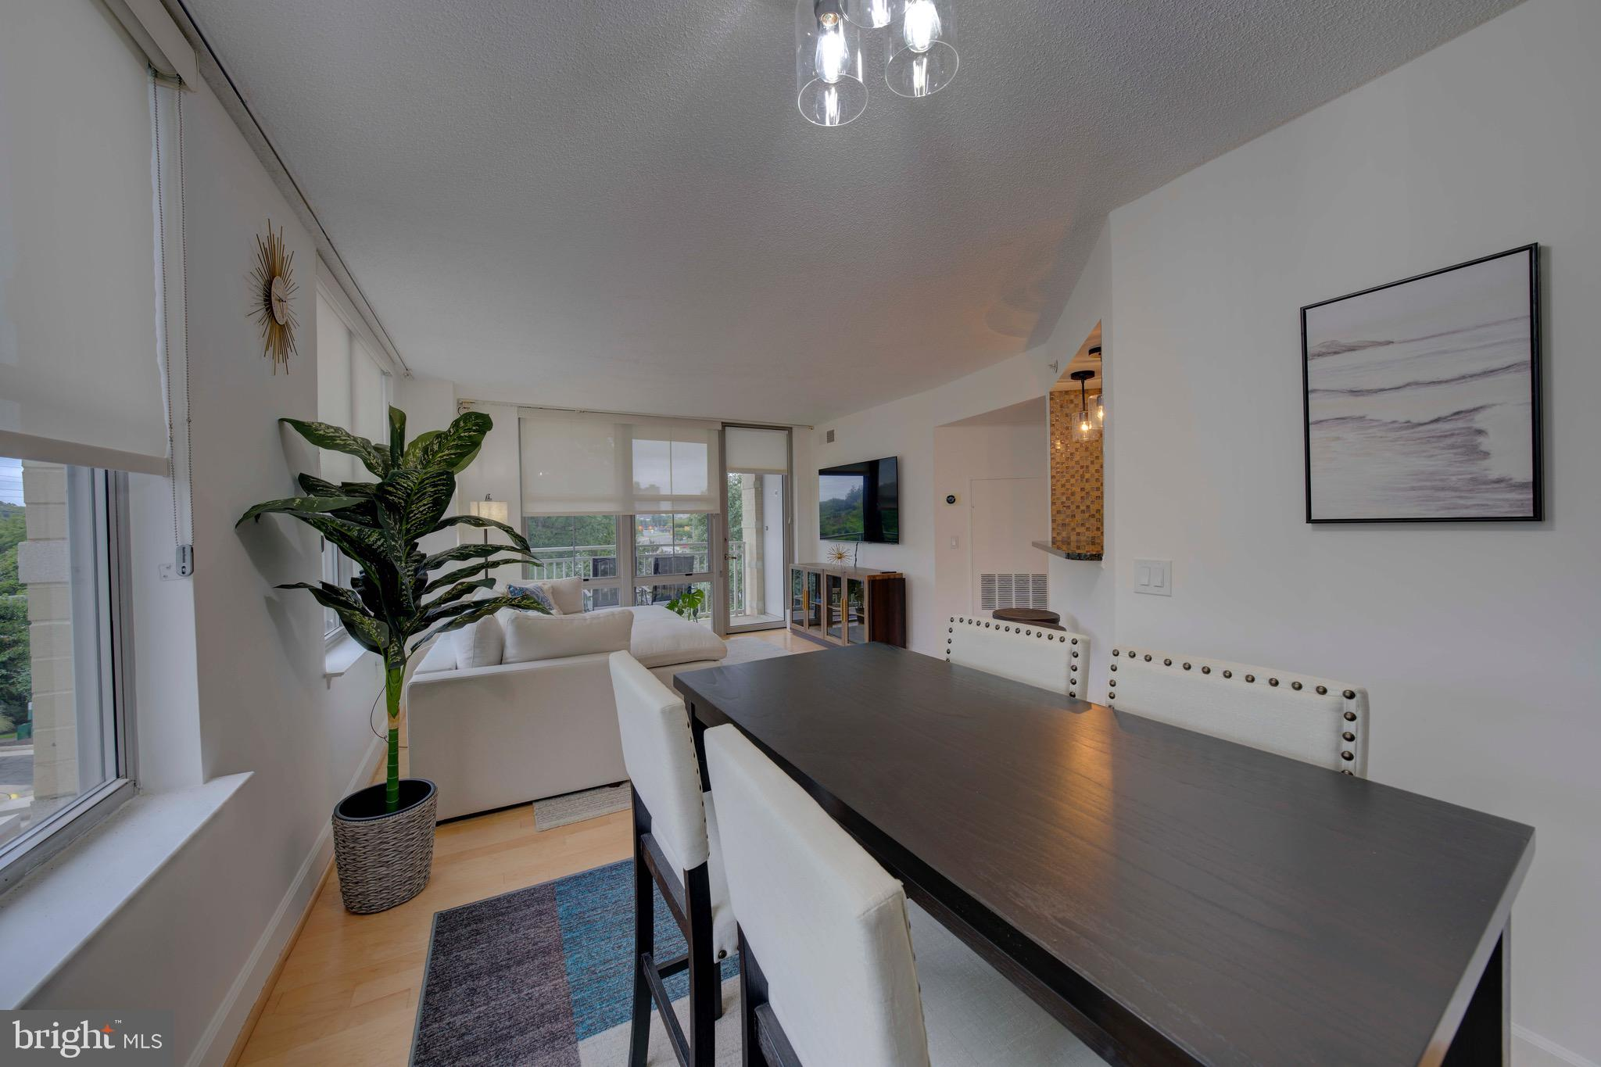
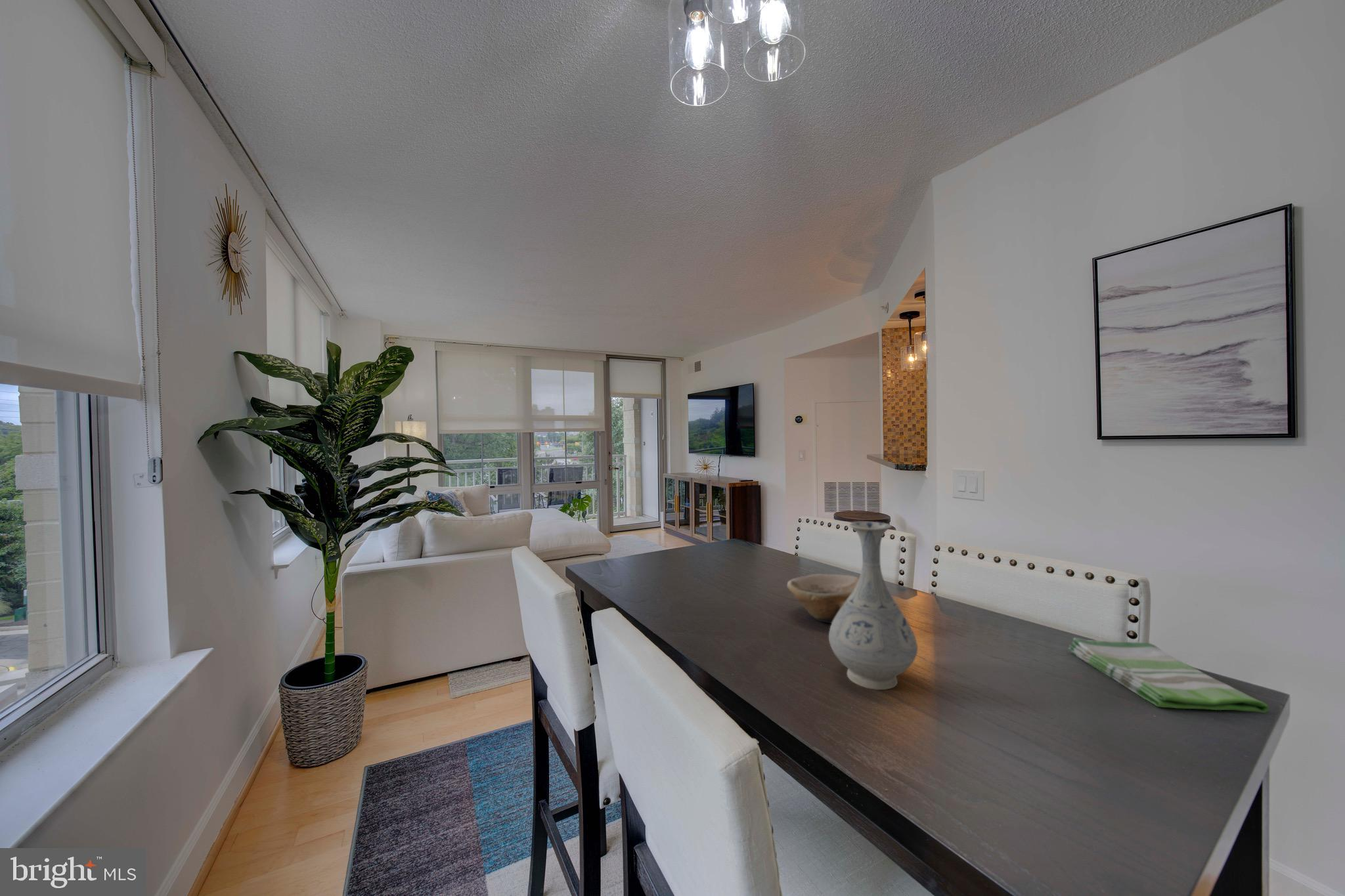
+ dish towel (1156, 670)
+ bowl (831, 601)
+ vase (871, 601)
